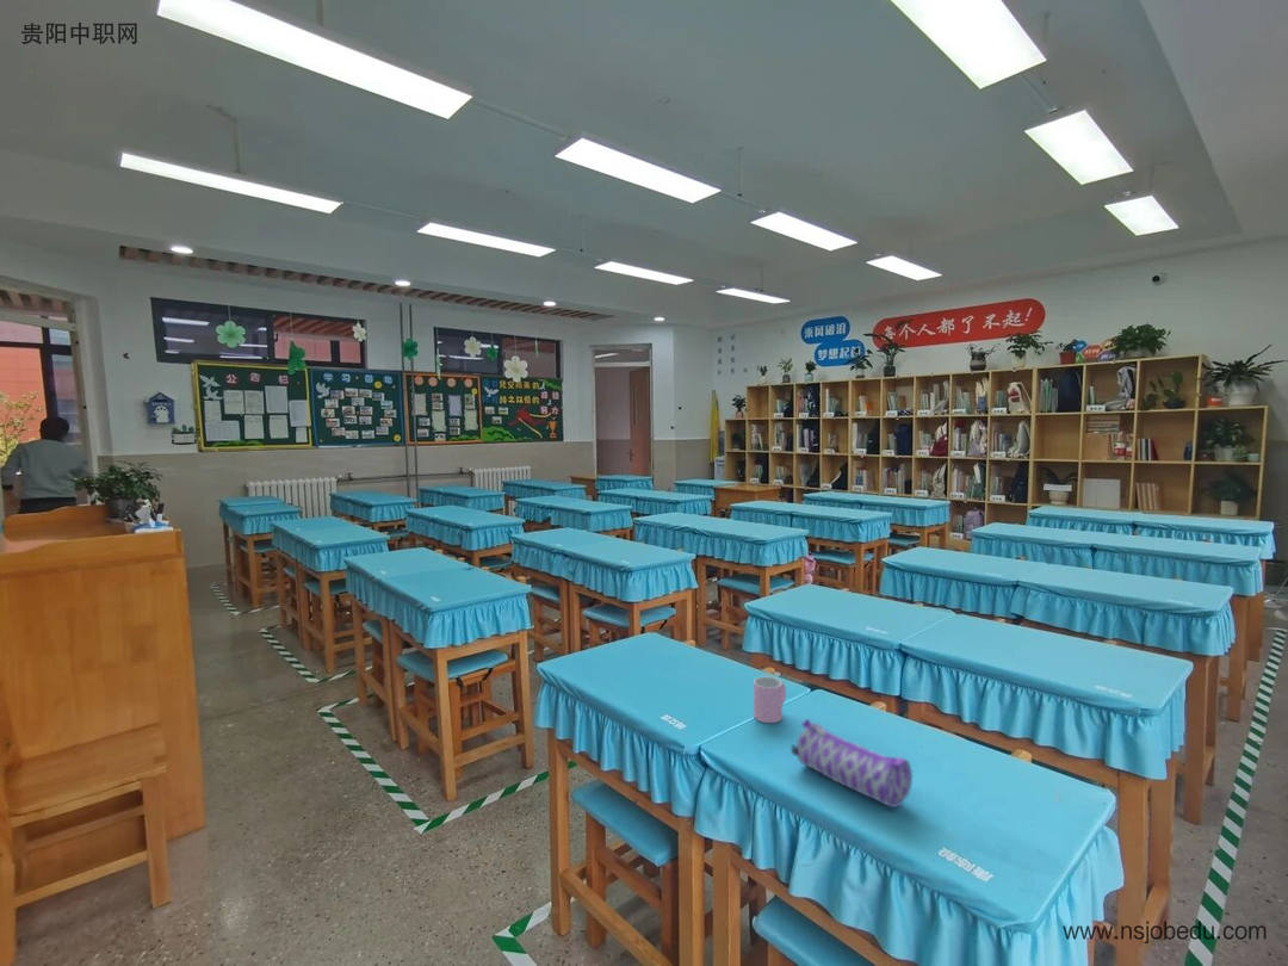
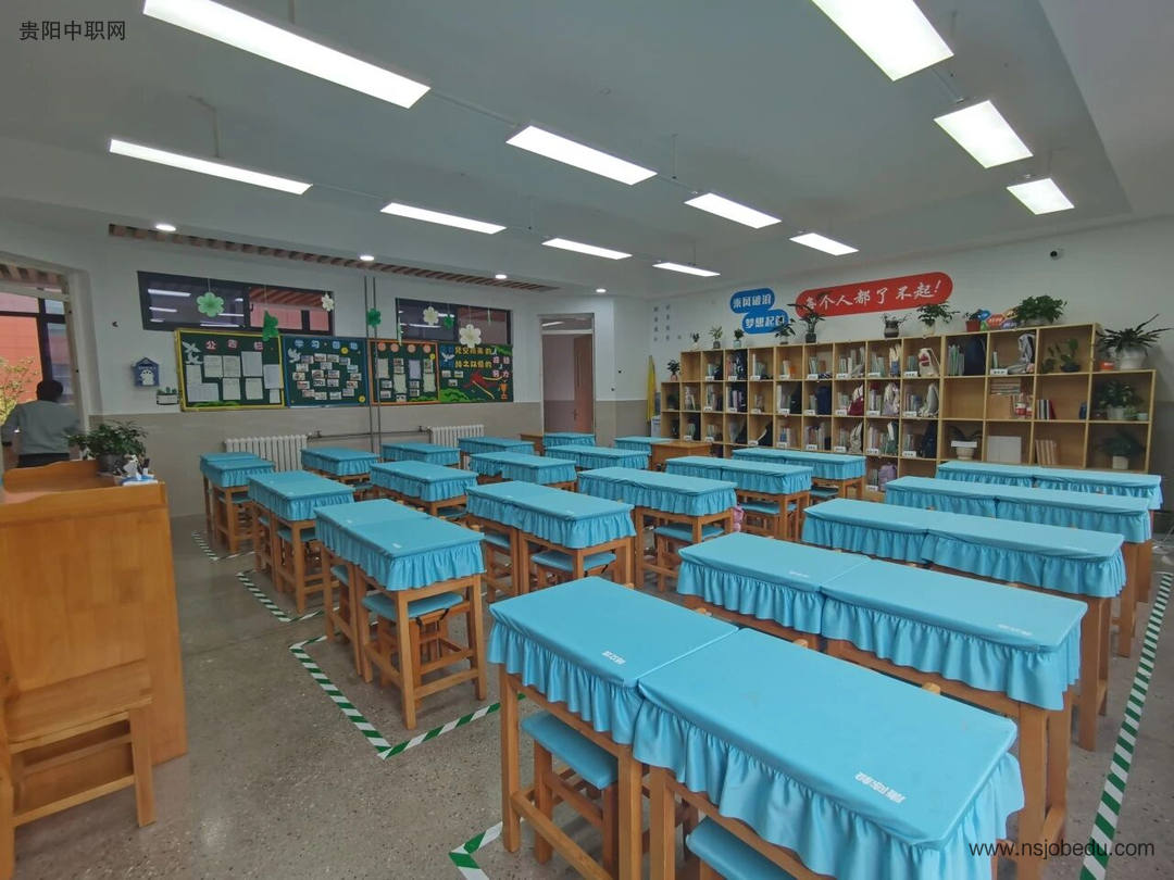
- cup (772, 698)
- pencil case (850, 760)
